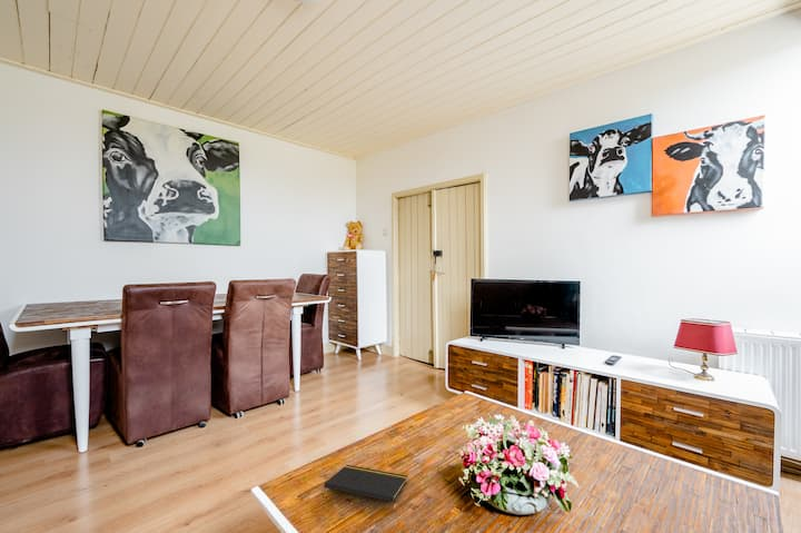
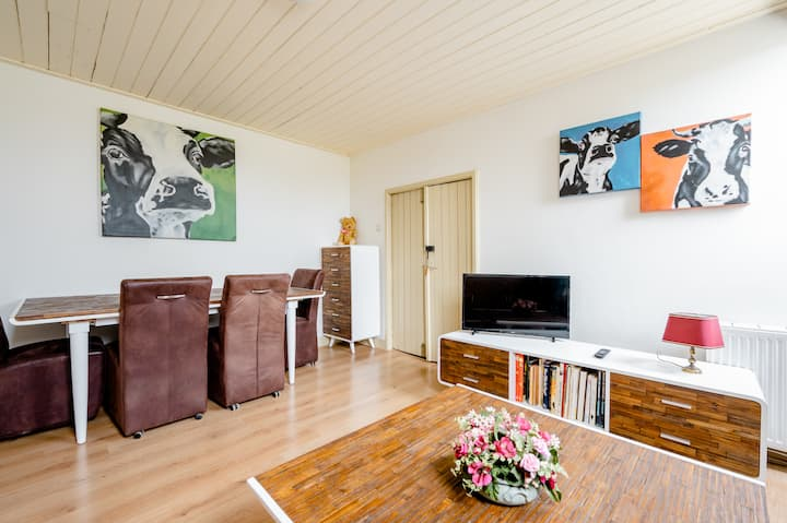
- notepad (367, 481)
